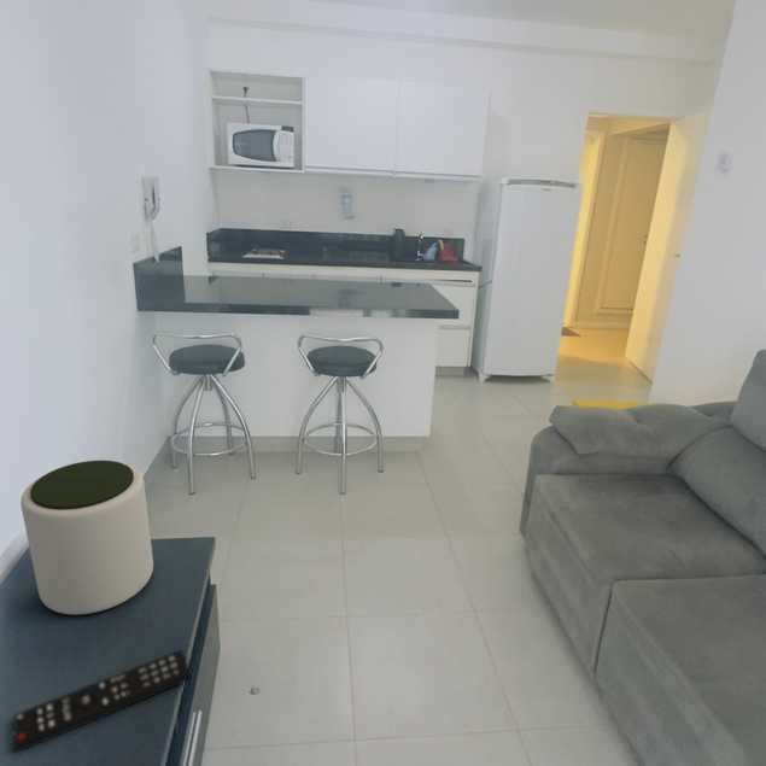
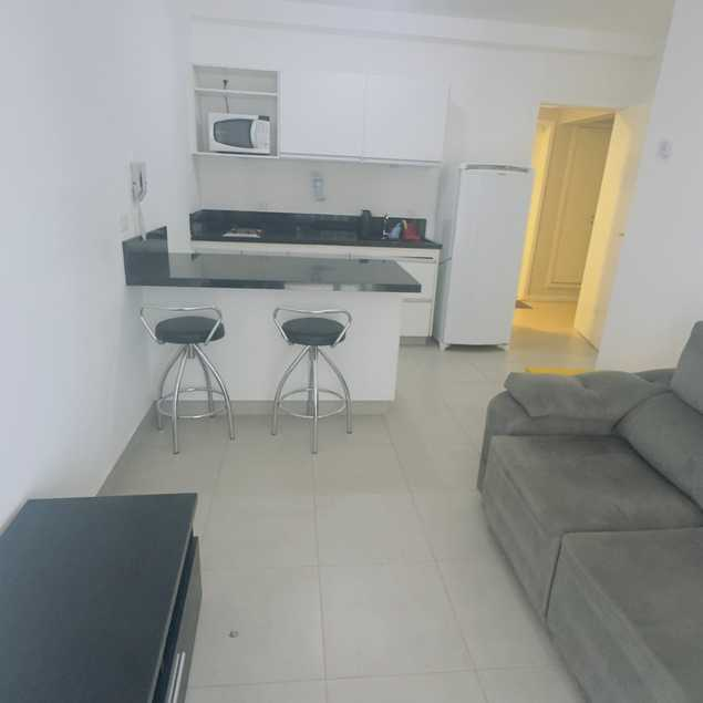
- plant pot (92, 533)
- remote control (105, 695)
